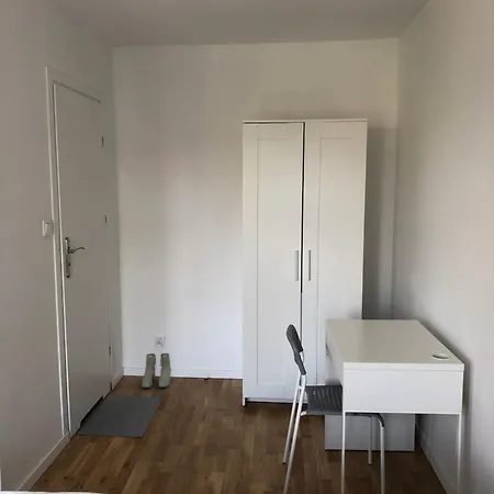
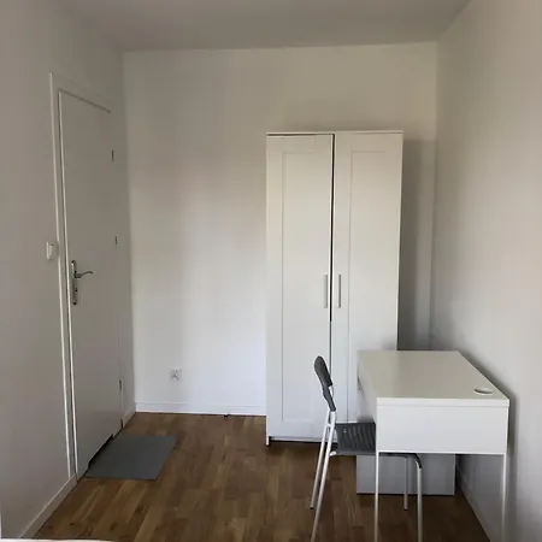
- boots (155, 369)
